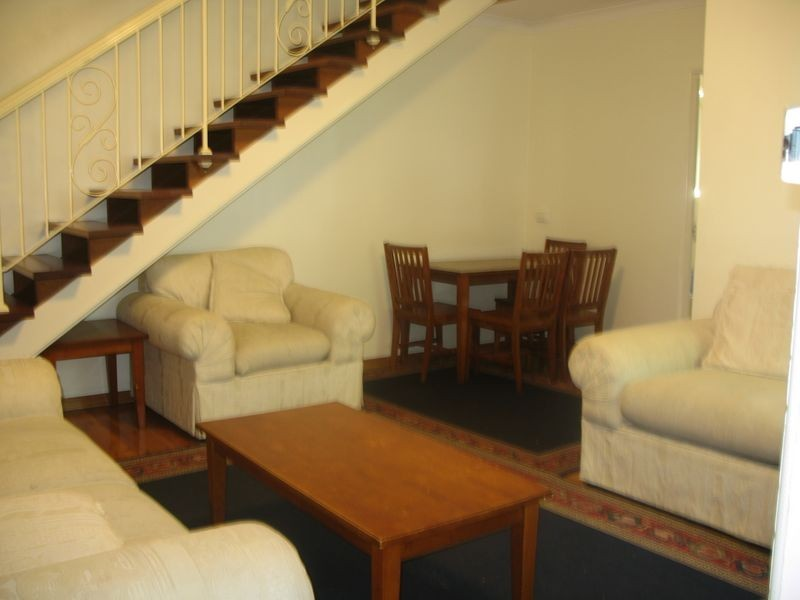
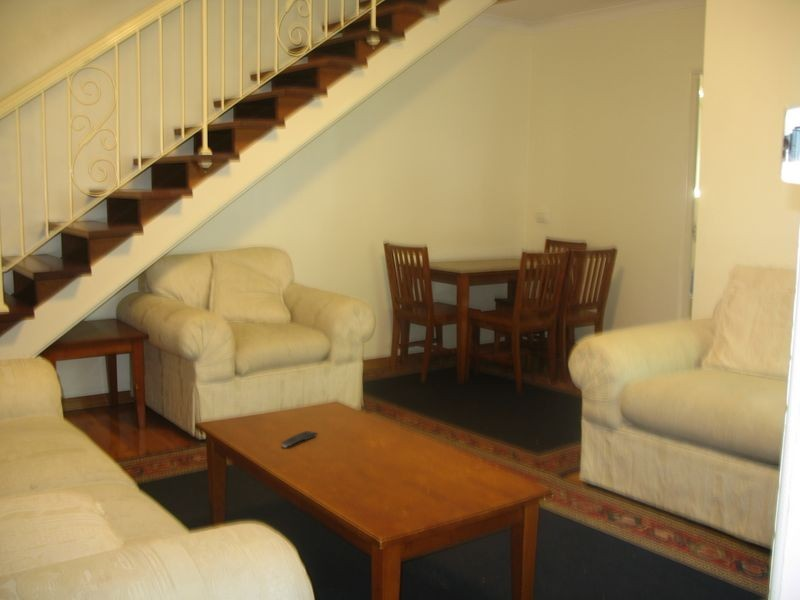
+ remote control (298, 438)
